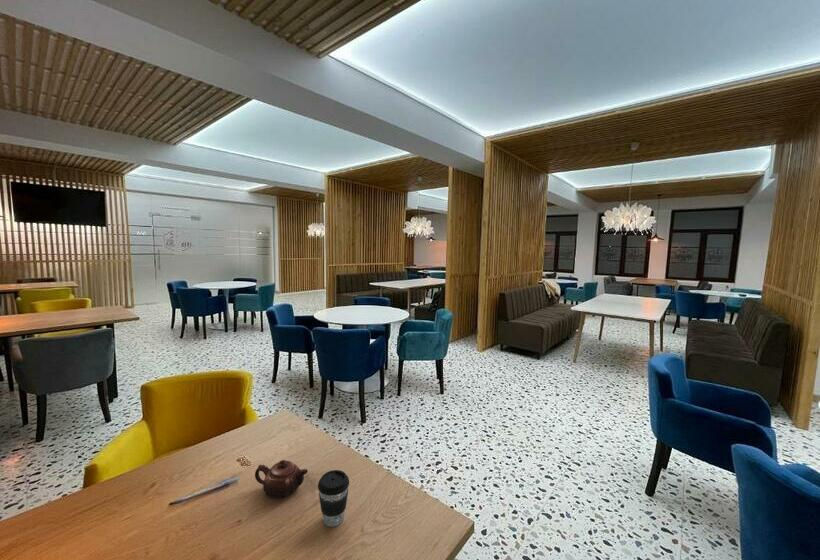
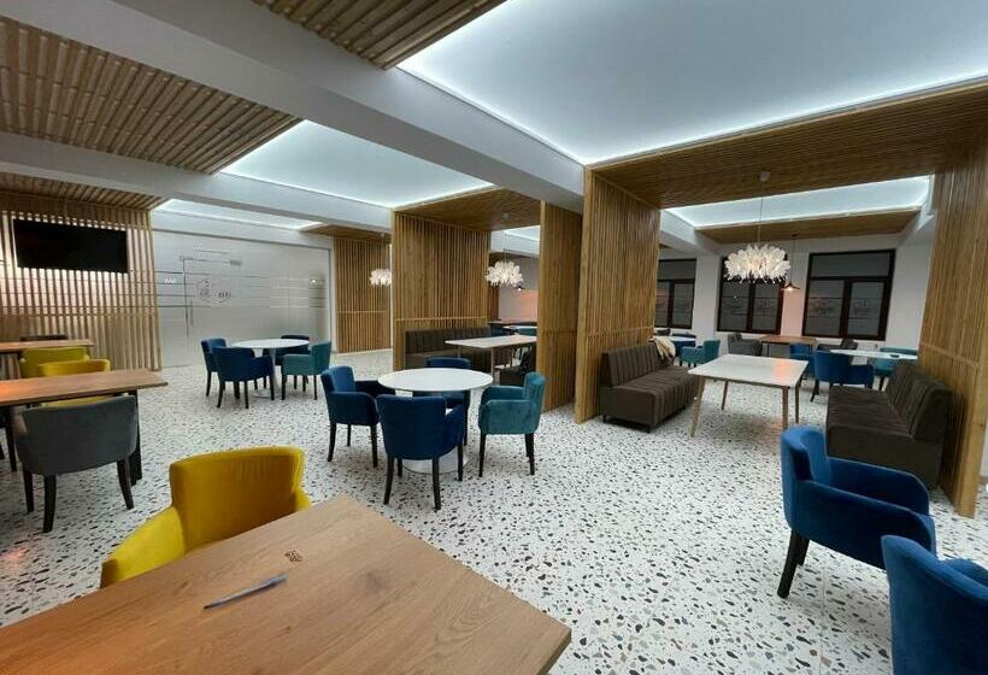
- coffee cup (333, 498)
- teapot (281, 474)
